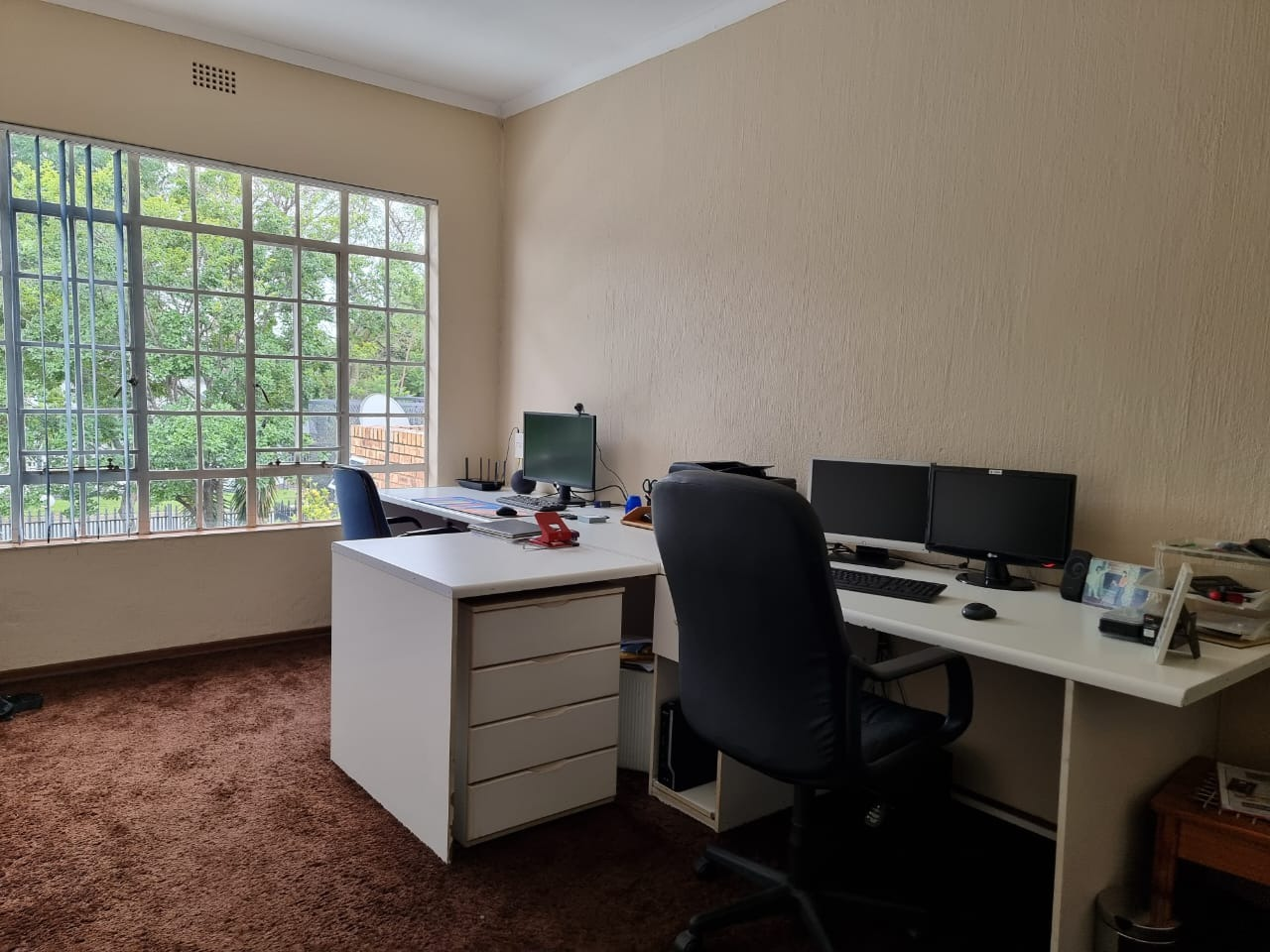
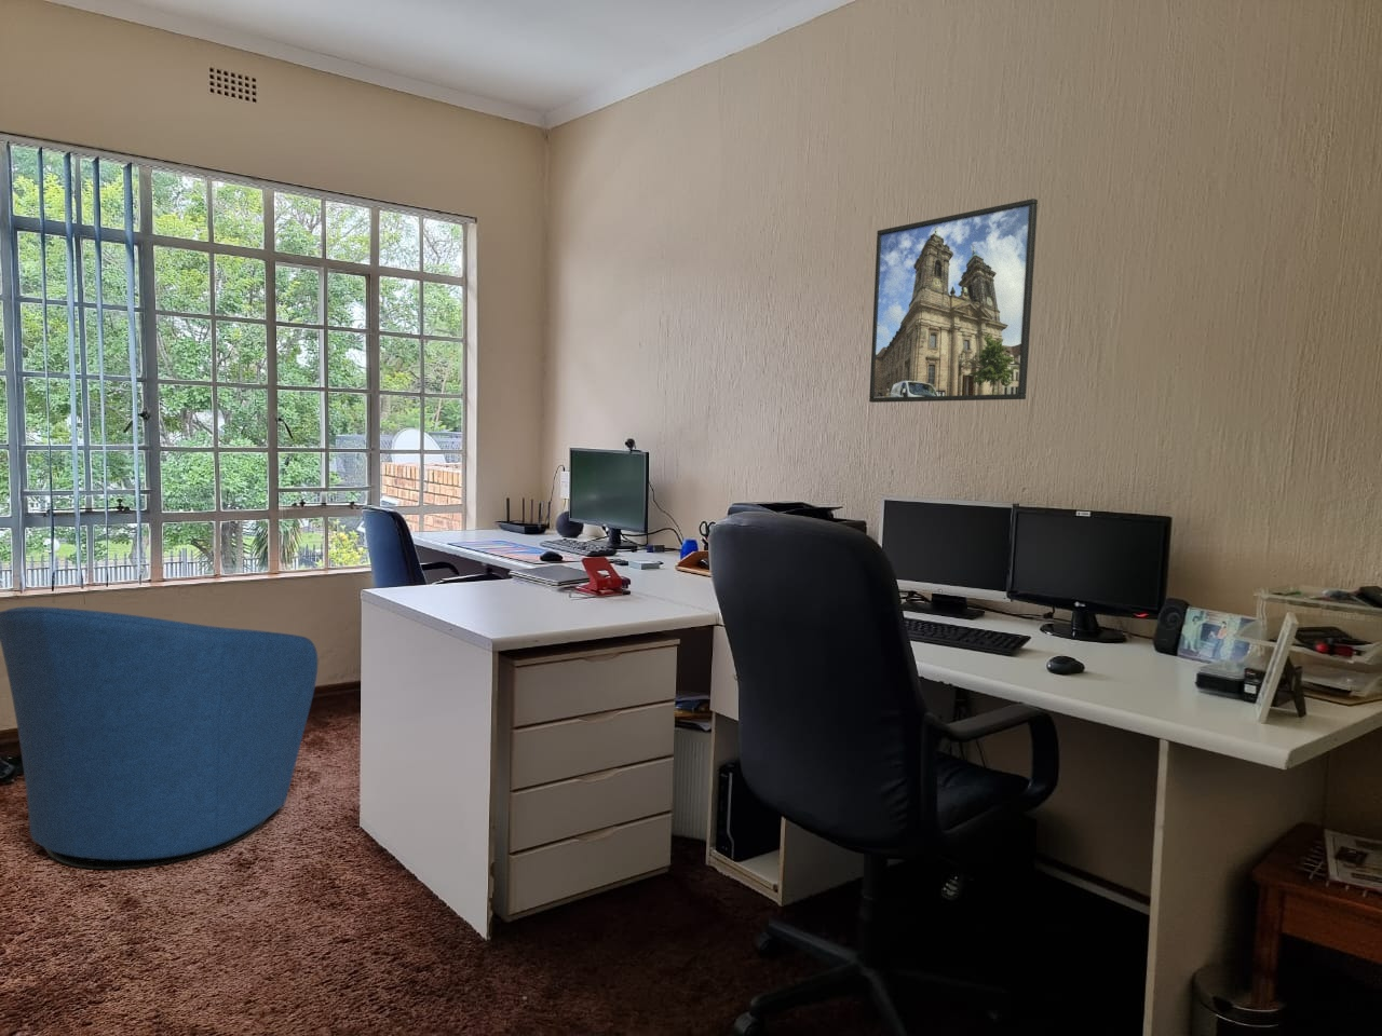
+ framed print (946, 309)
+ armchair (151, 712)
